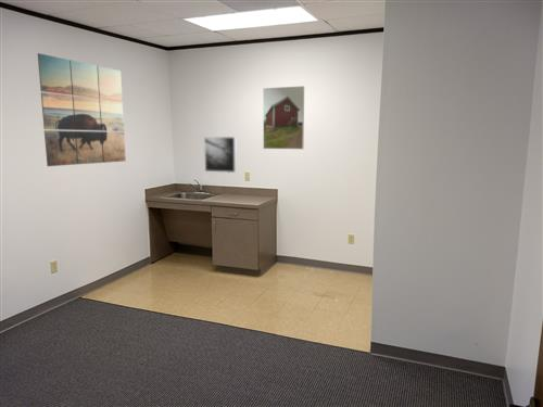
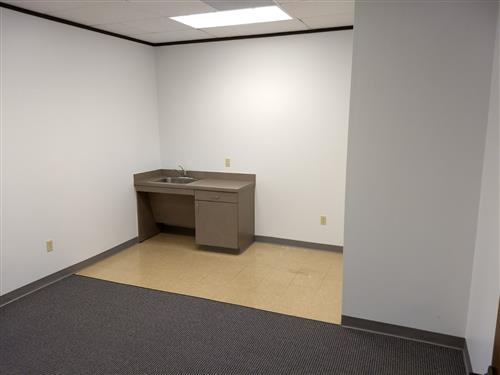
- wall art (87, 114)
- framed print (219, 154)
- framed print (282, 118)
